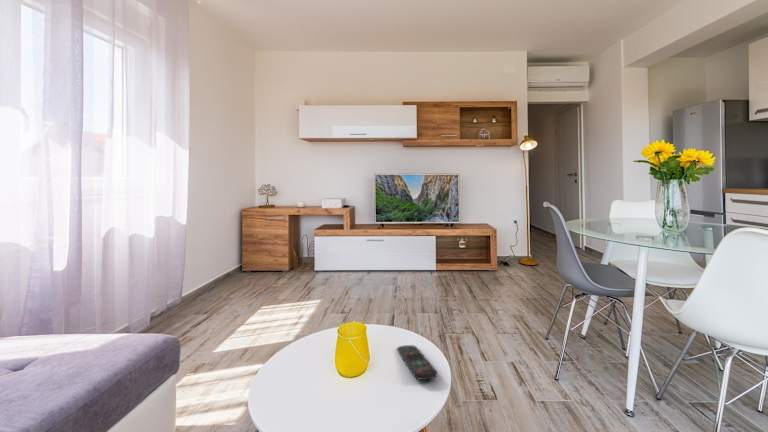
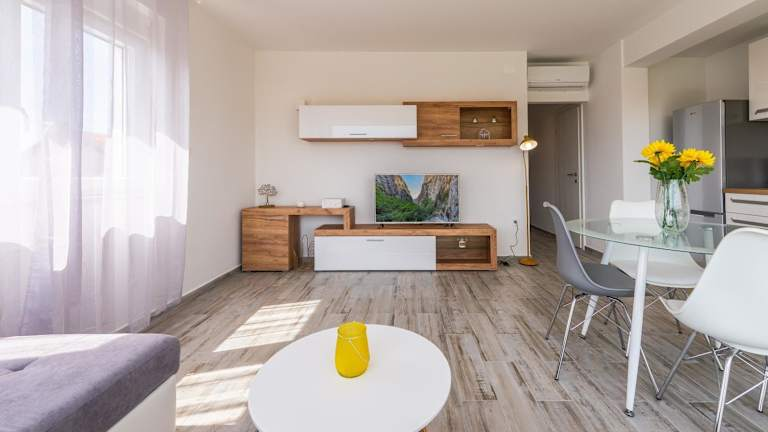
- remote control (415, 360)
